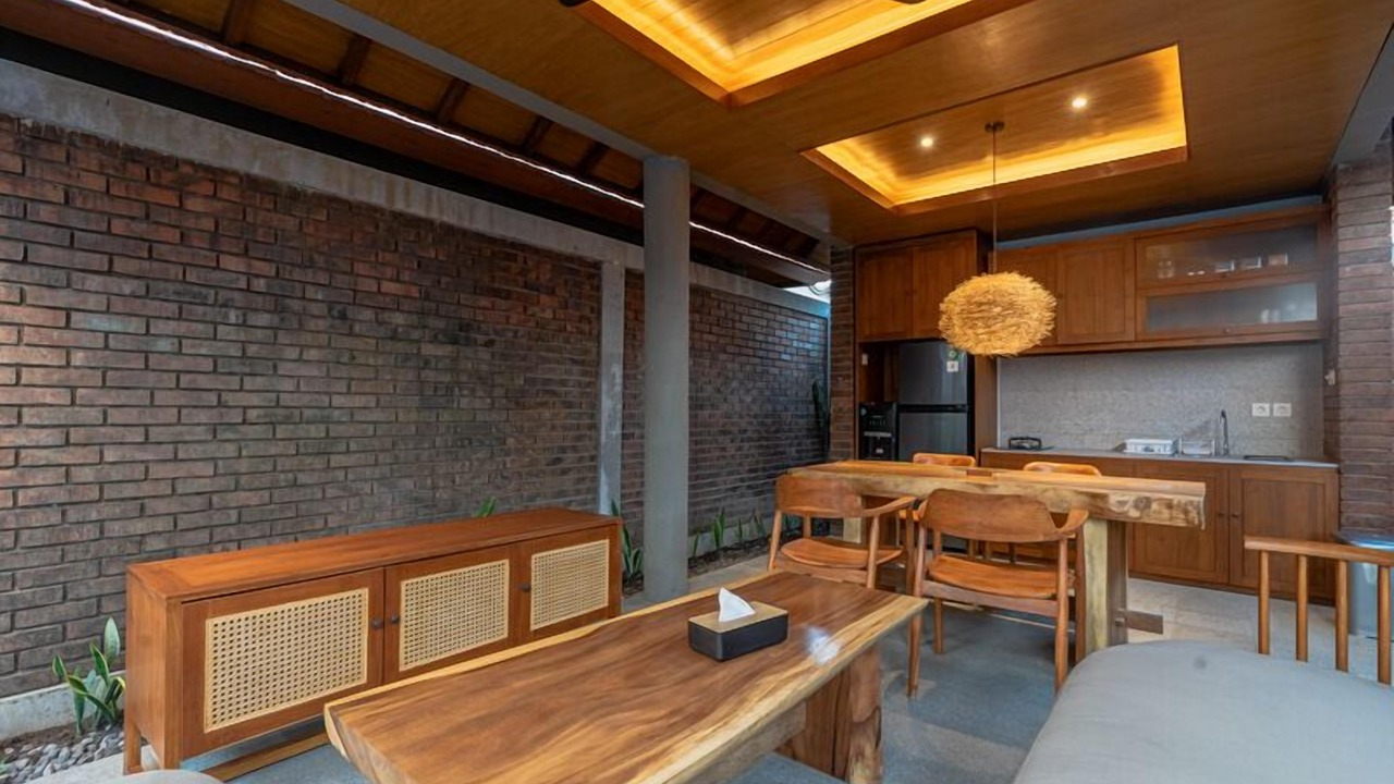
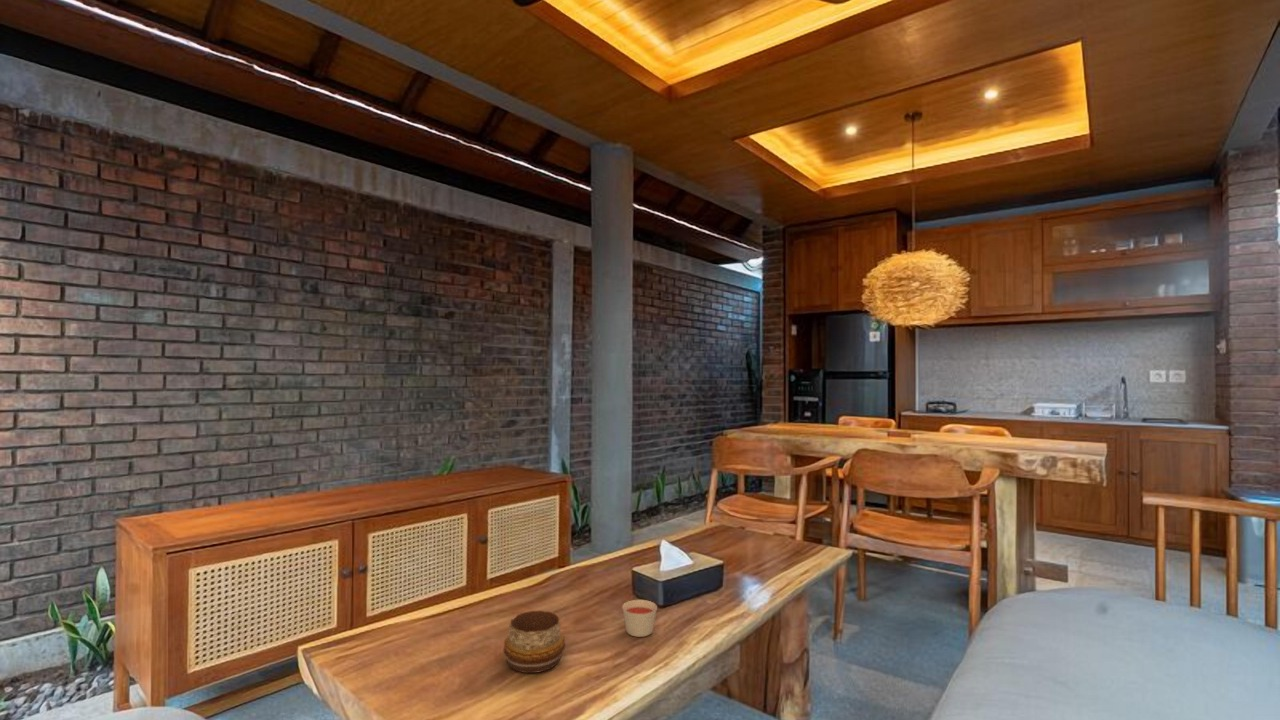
+ decorative bowl (534, 641)
+ candle (639, 619)
